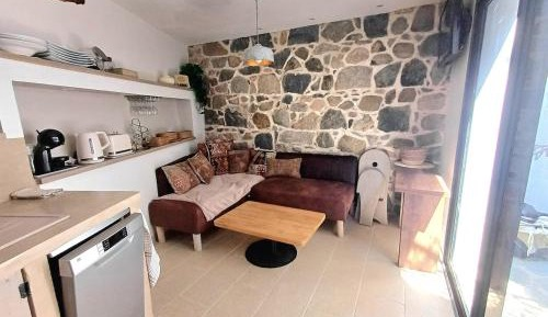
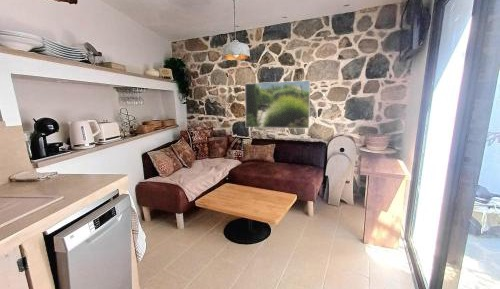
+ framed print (276, 105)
